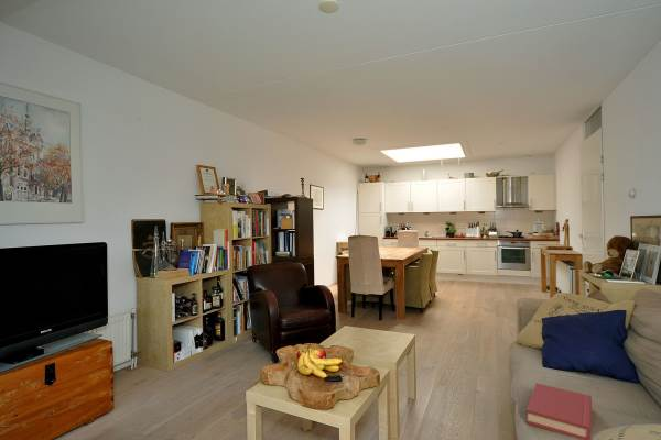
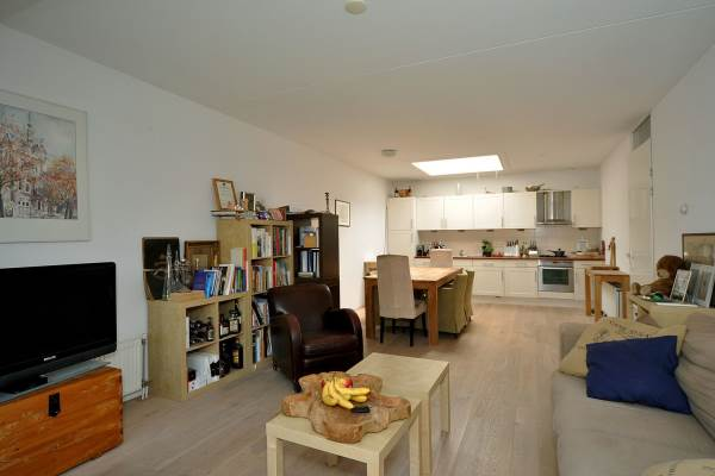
- hardback book (560, 409)
